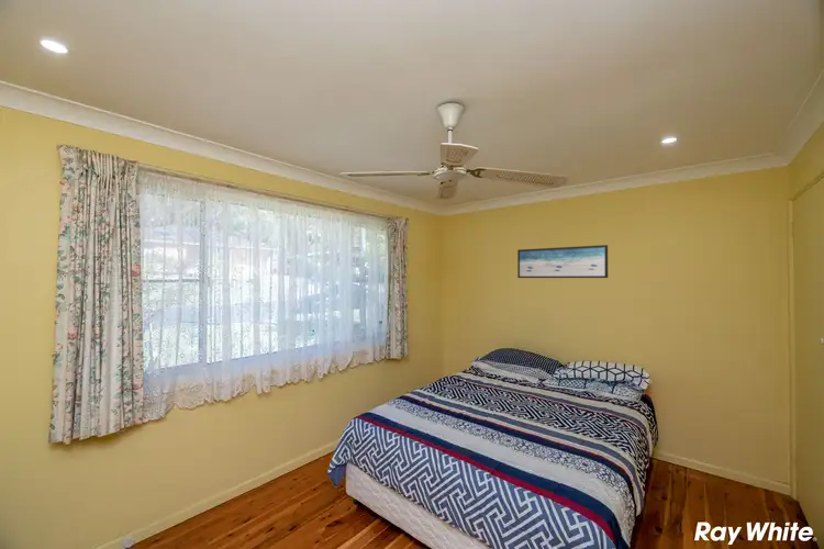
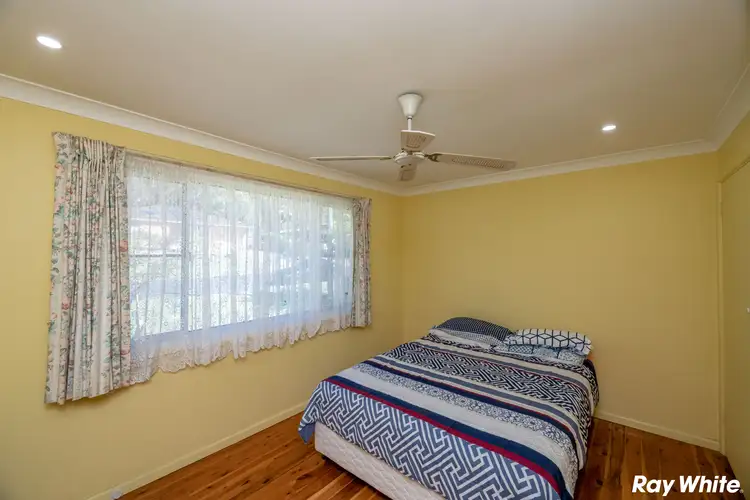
- wall art (559, 262)
